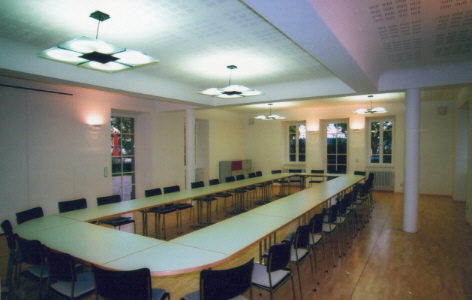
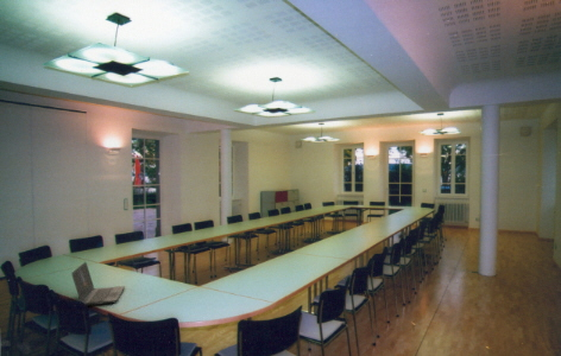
+ laptop computer (100, 288)
